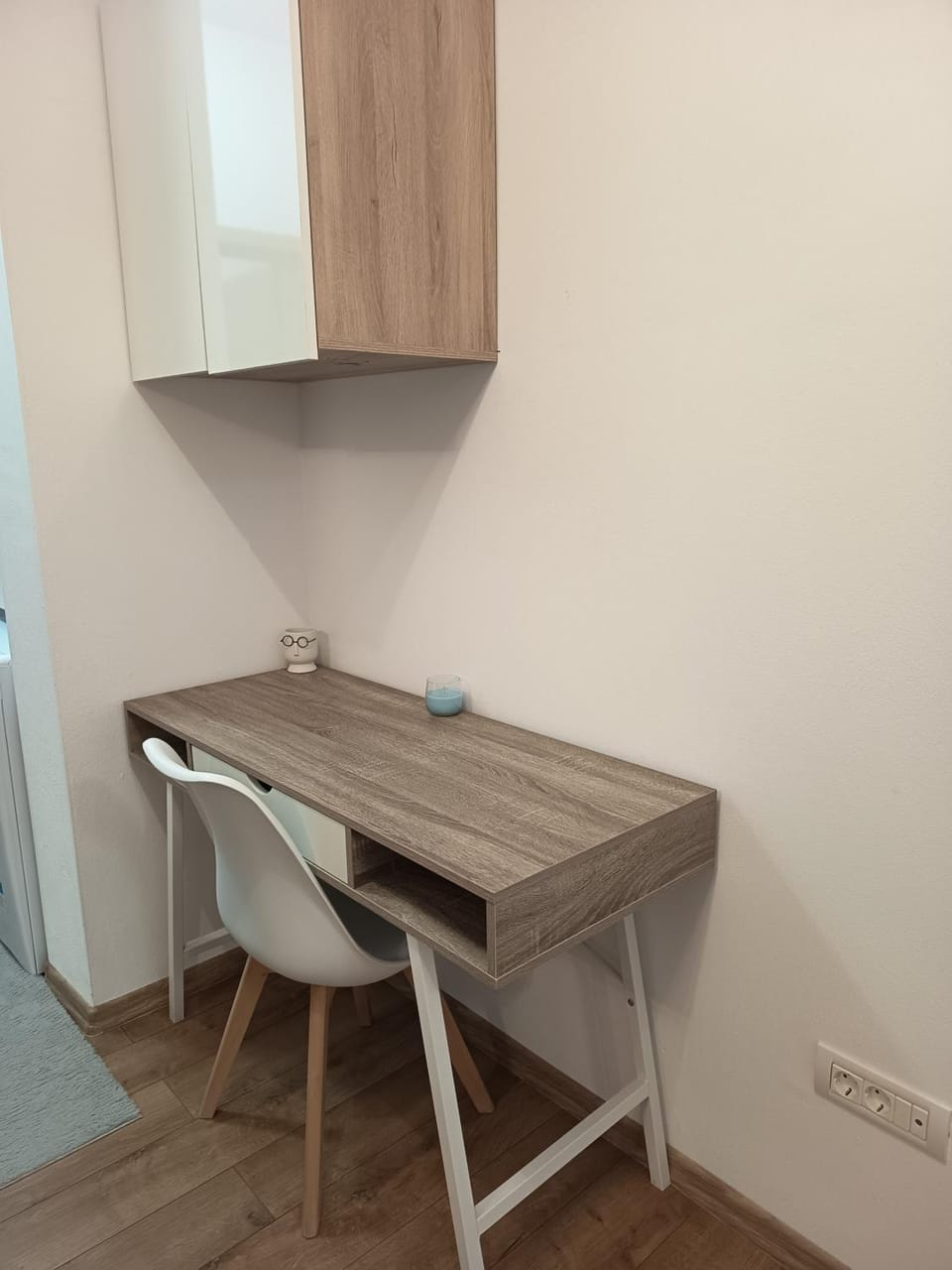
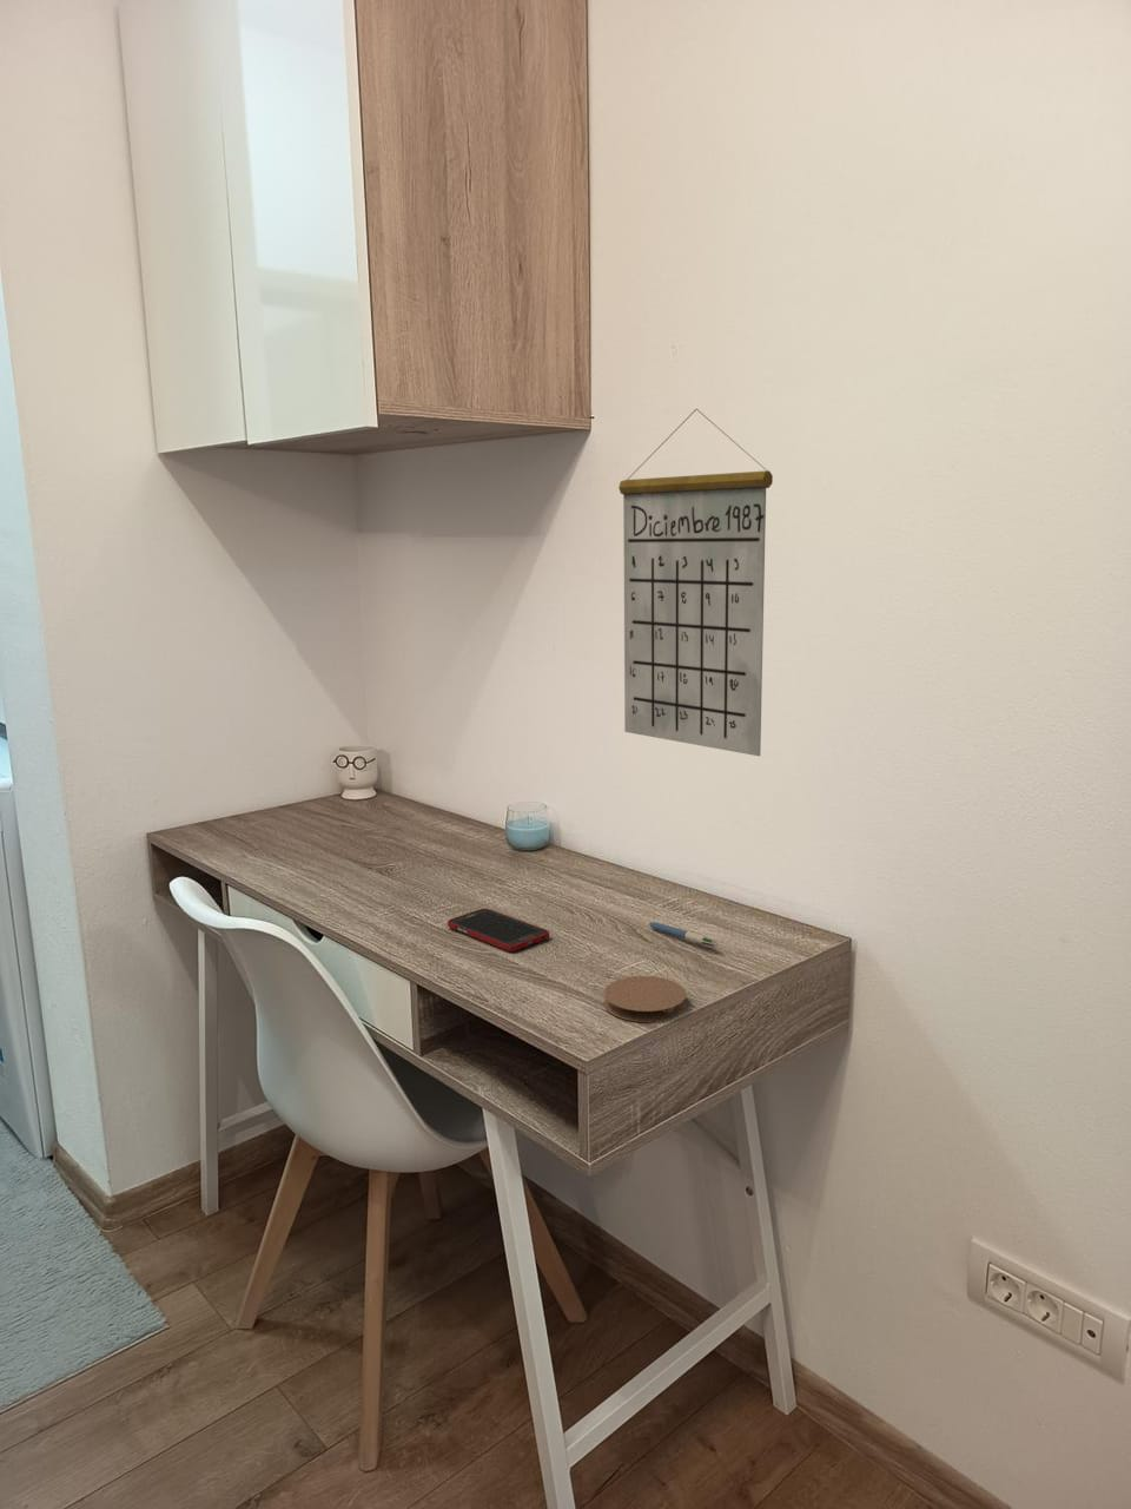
+ pen (682, 933)
+ coaster (644, 997)
+ calendar (690, 580)
+ cell phone (497, 929)
